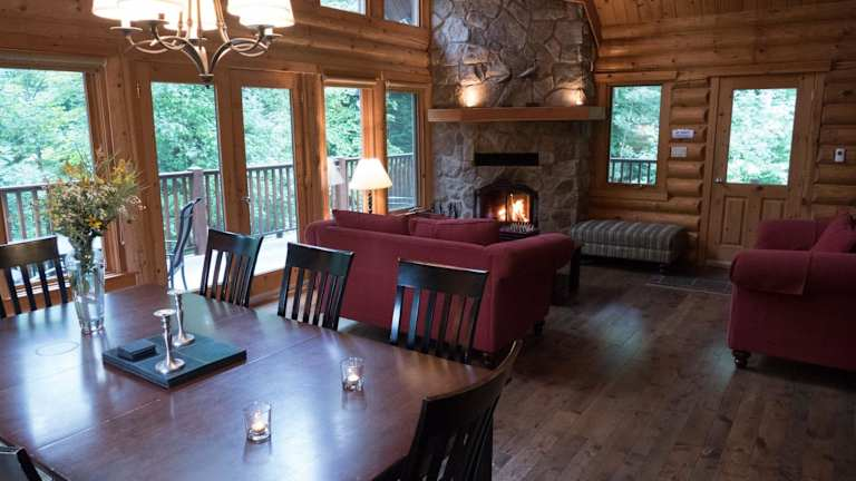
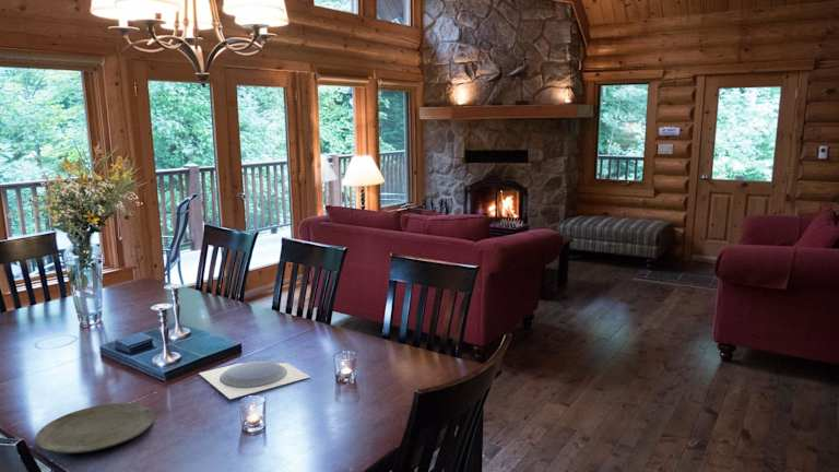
+ plate (253, 371)
+ plate (97, 427)
